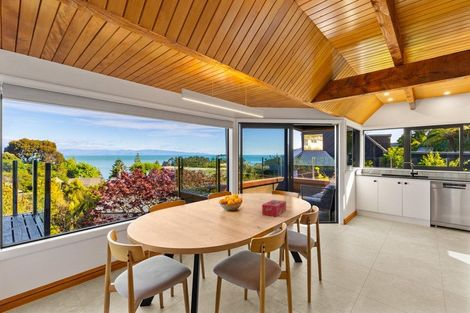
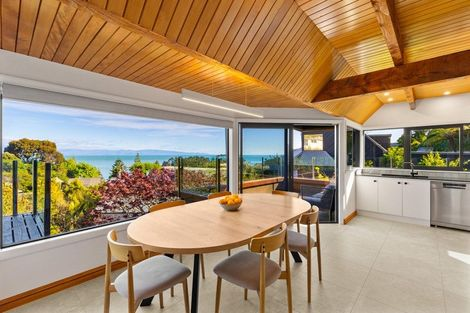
- tissue box (274, 207)
